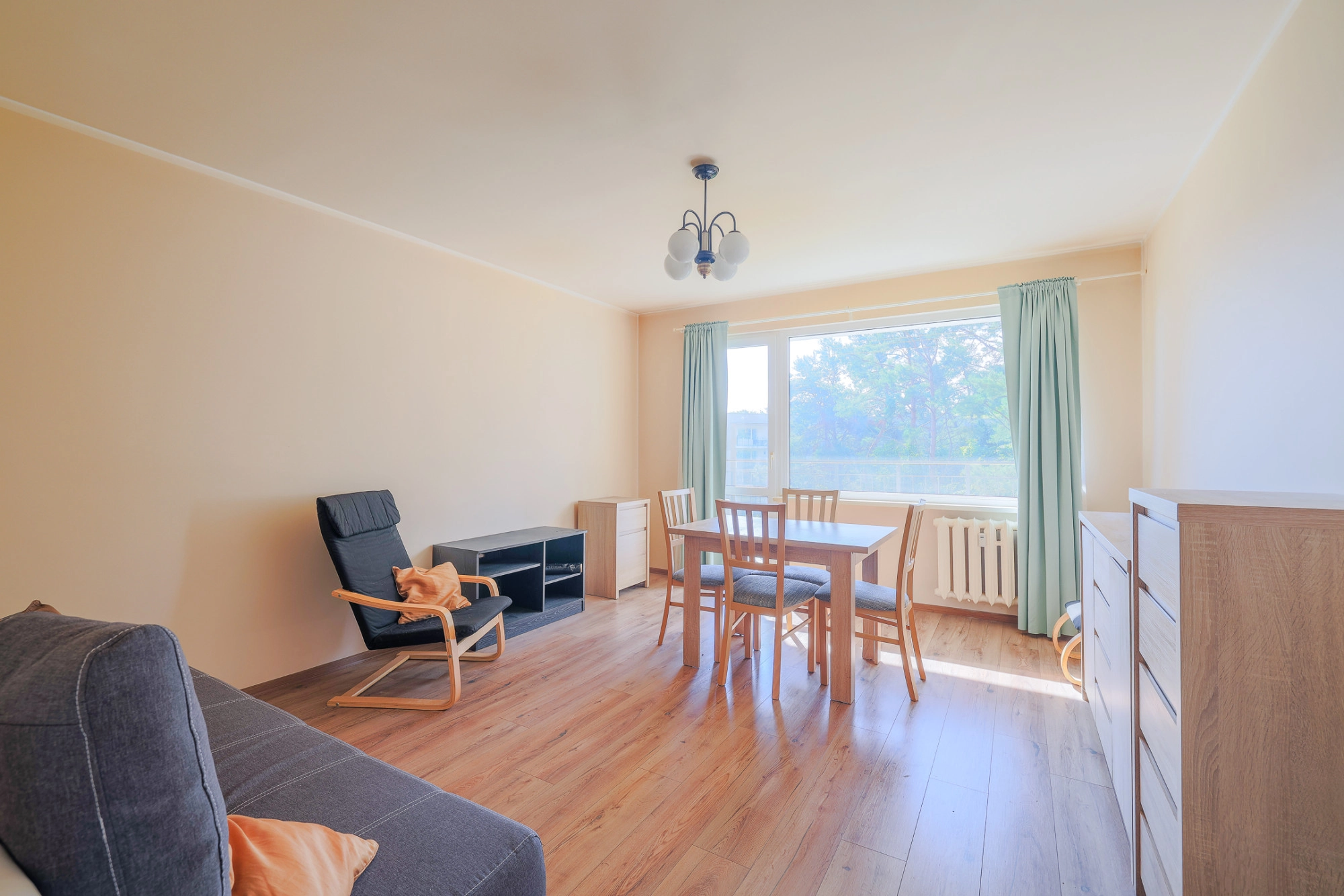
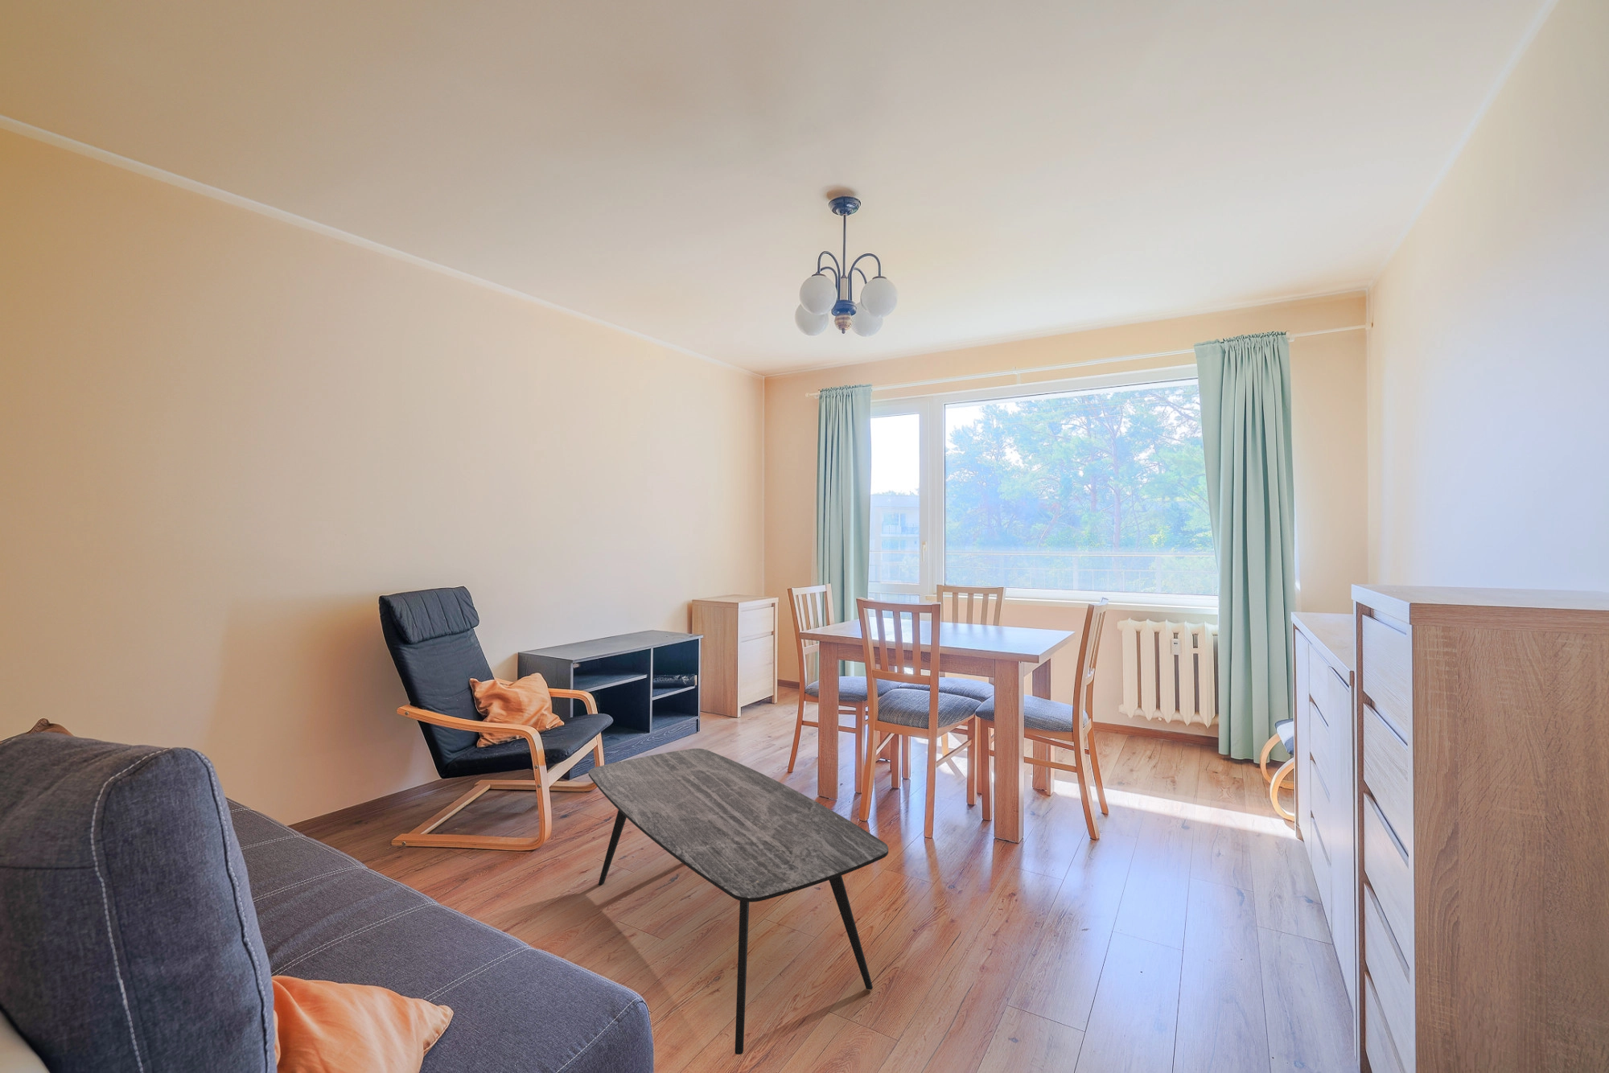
+ coffee table (717, 866)
